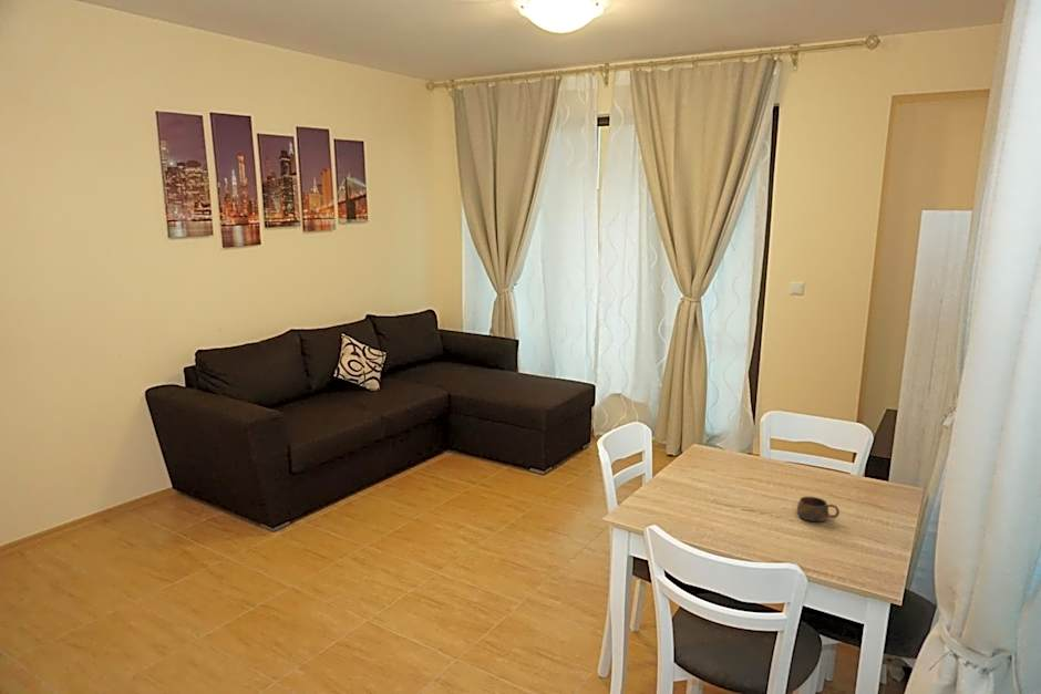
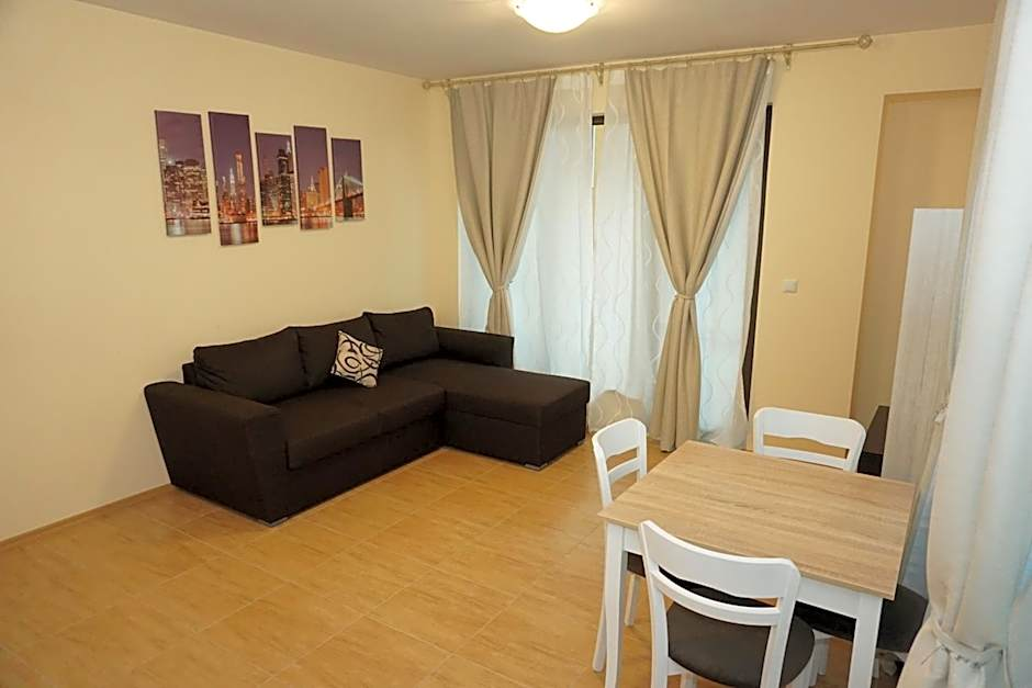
- cup (817, 509)
